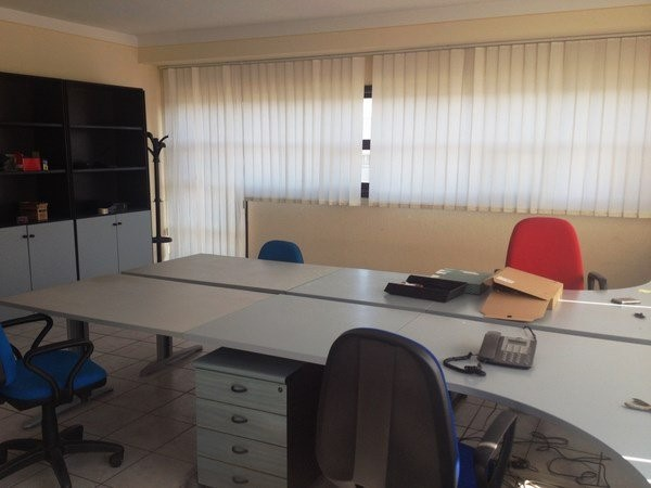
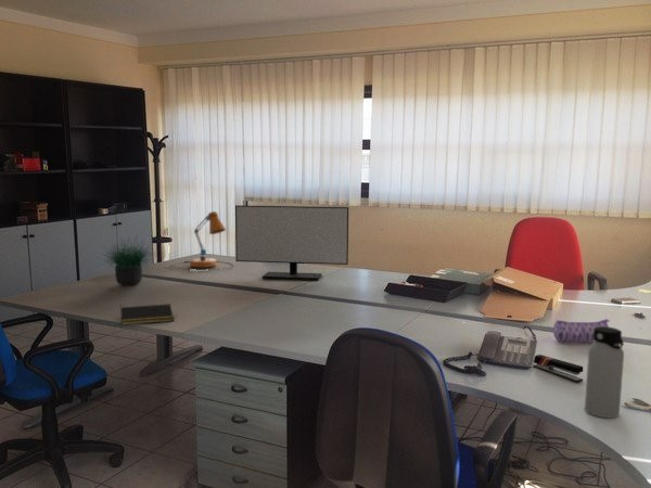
+ pencil case (580, 330)
+ notepad (146, 313)
+ stapler (557, 367)
+ monitor (292, 242)
+ potted plant (128, 255)
+ desk lamp (200, 240)
+ water bottle (604, 370)
